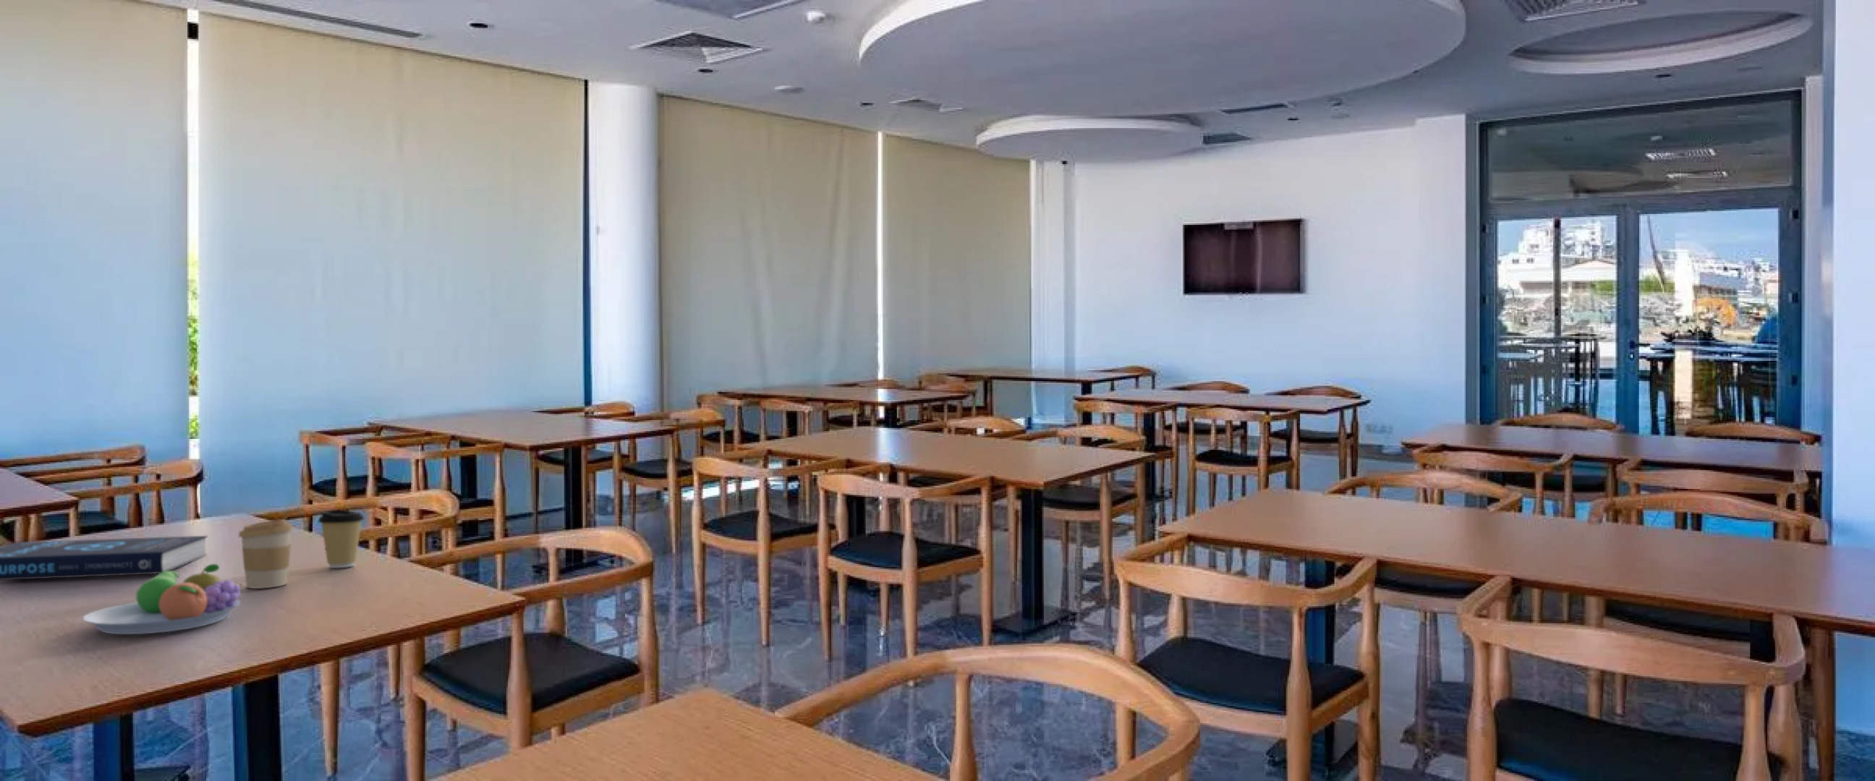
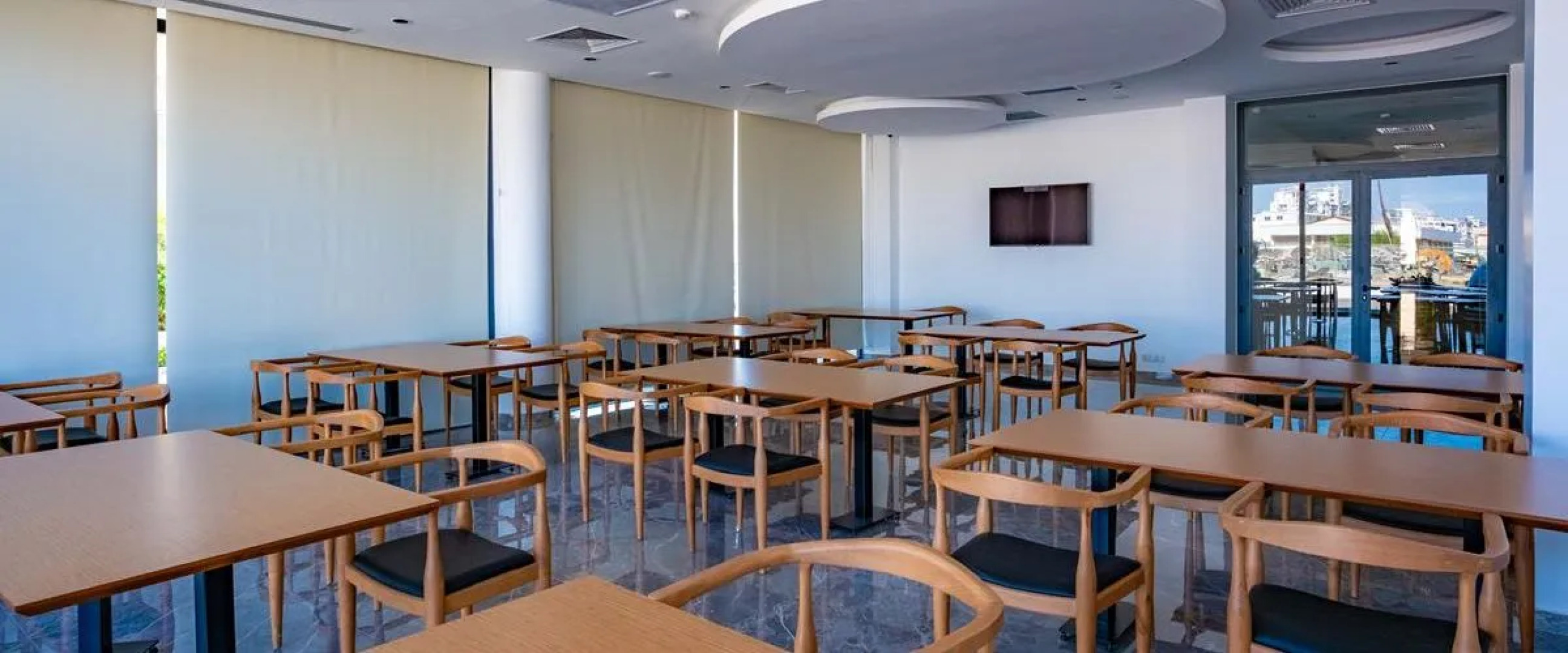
- coffee cup (265, 553)
- book (87, 557)
- coffee cup (342, 538)
- fruit bowl (167, 596)
